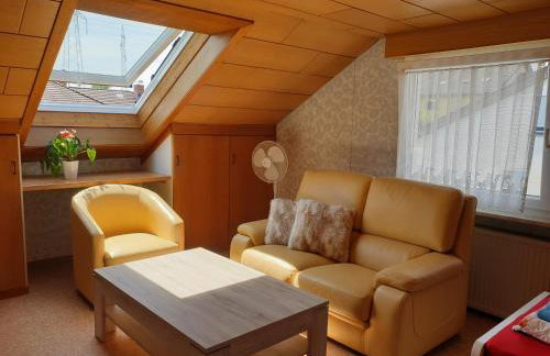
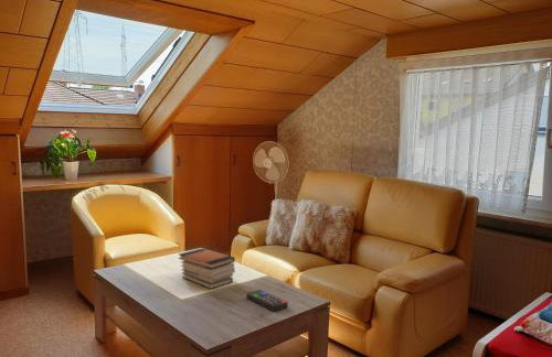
+ book stack (206, 267)
+ remote control (266, 299)
